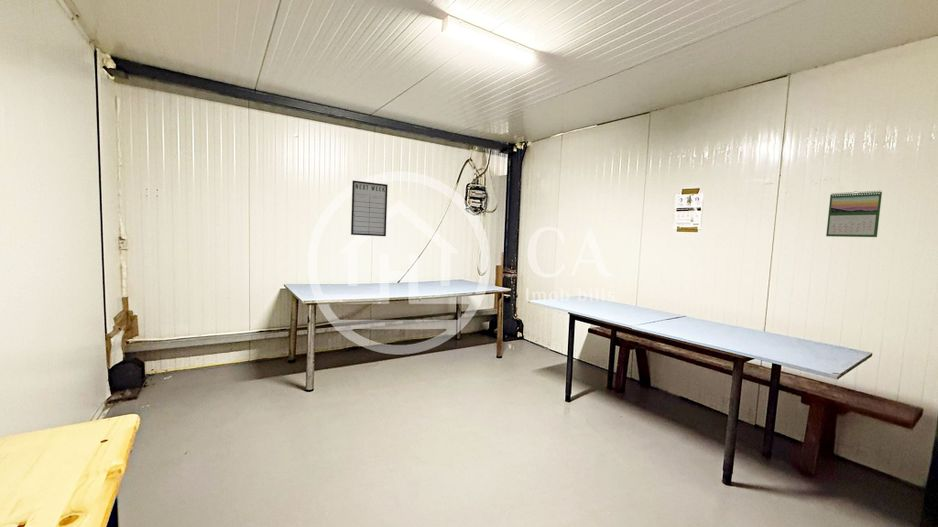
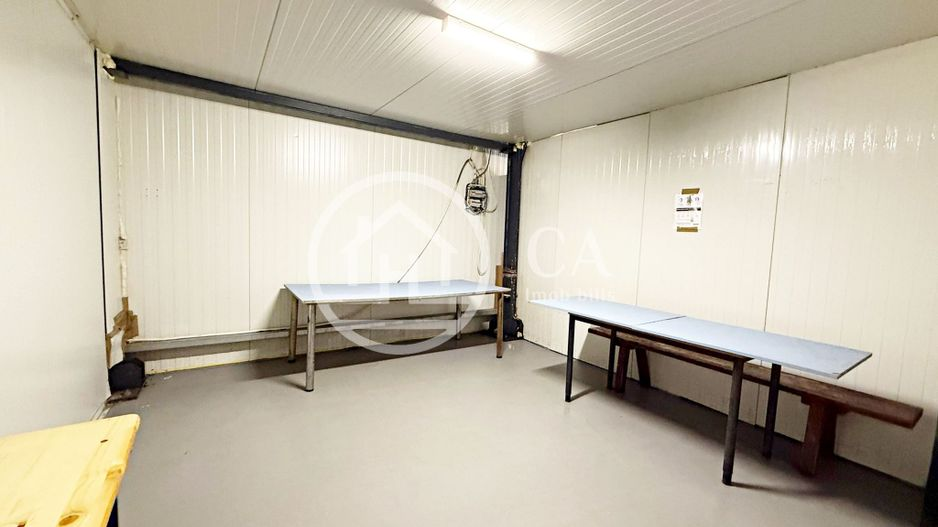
- calendar (853, 214)
- writing board (369, 209)
